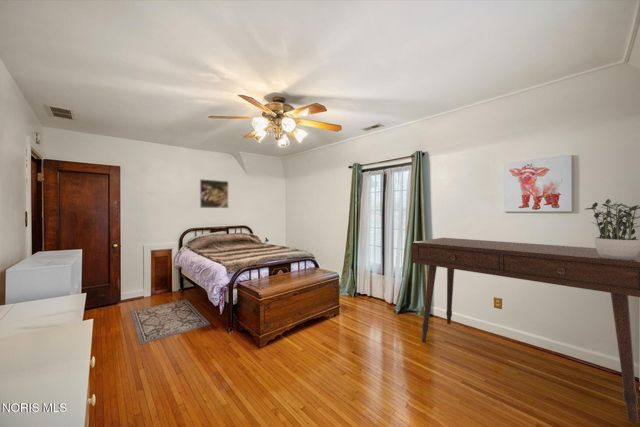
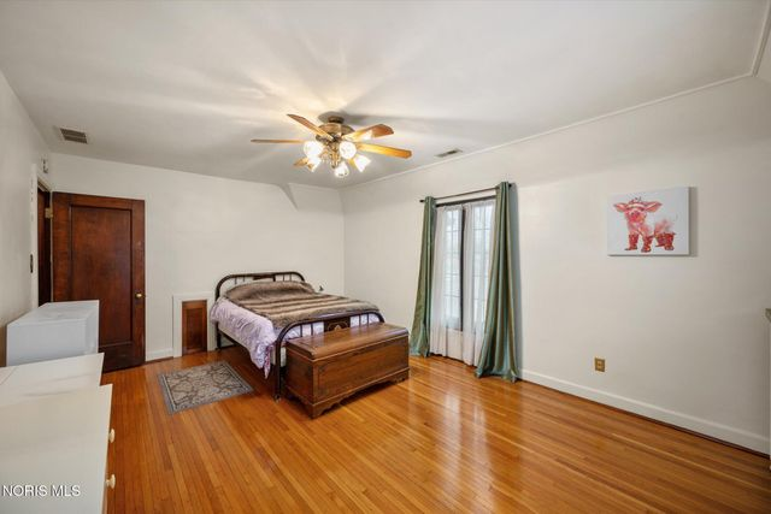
- desk (516, 278)
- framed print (214, 194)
- potted plant (614, 228)
